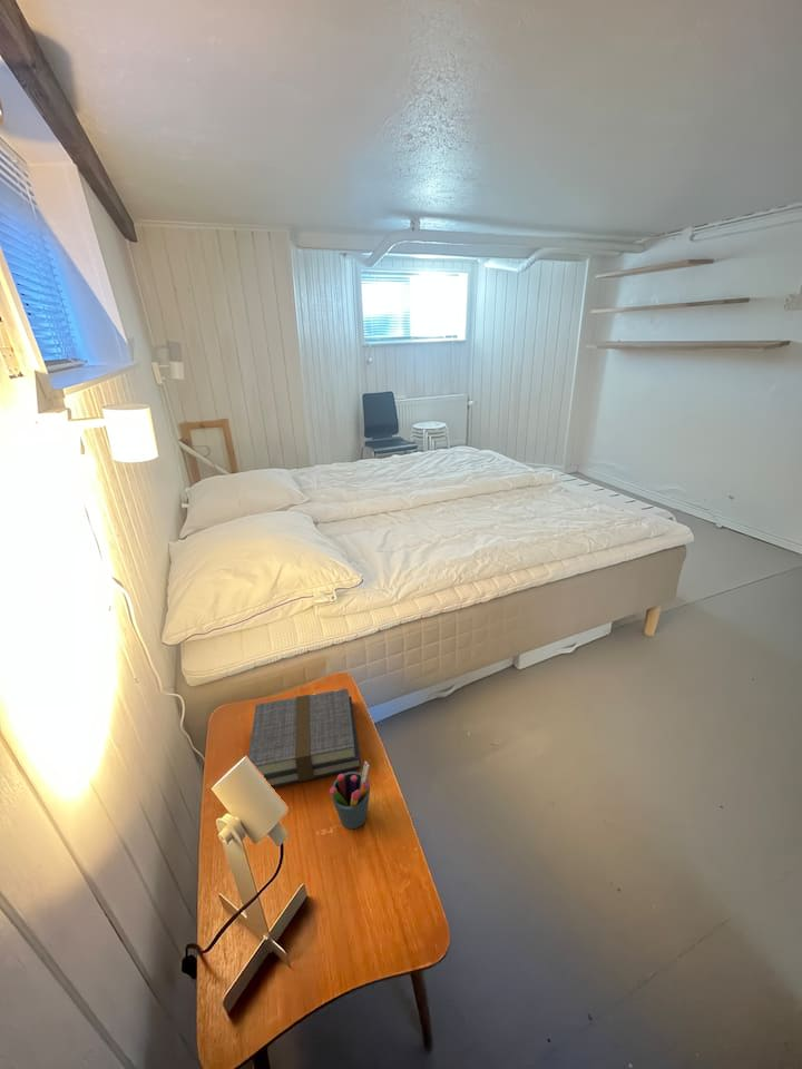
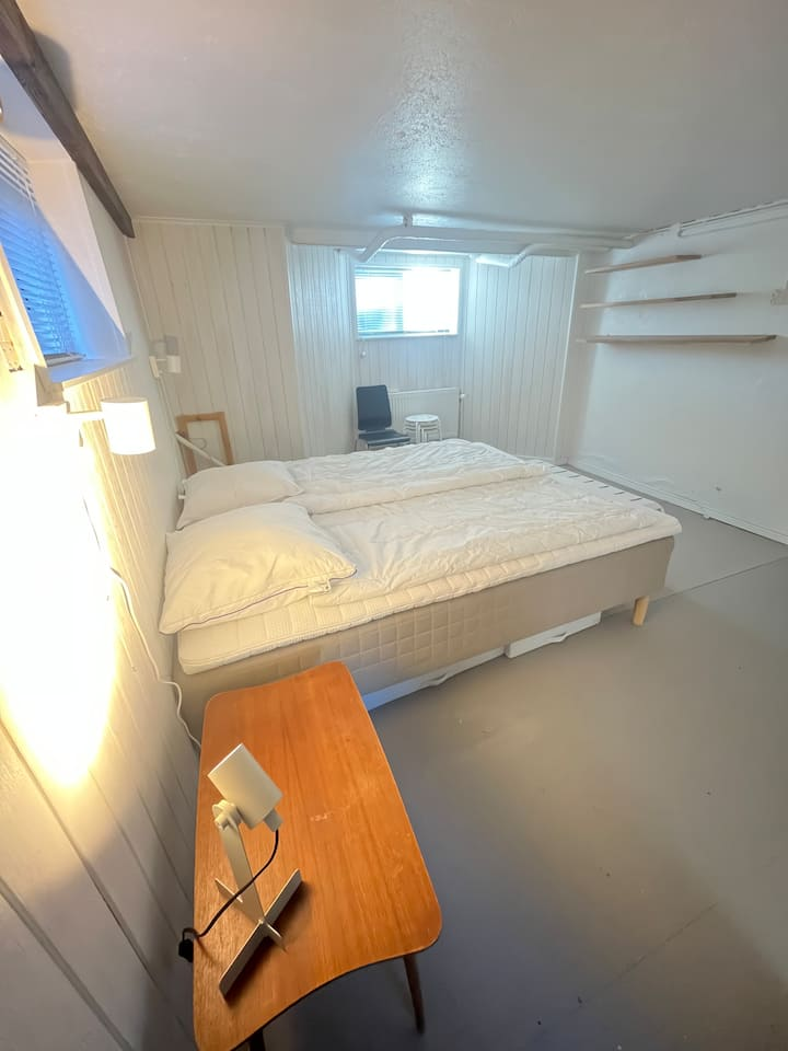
- book (303, 733)
- pen holder (351, 796)
